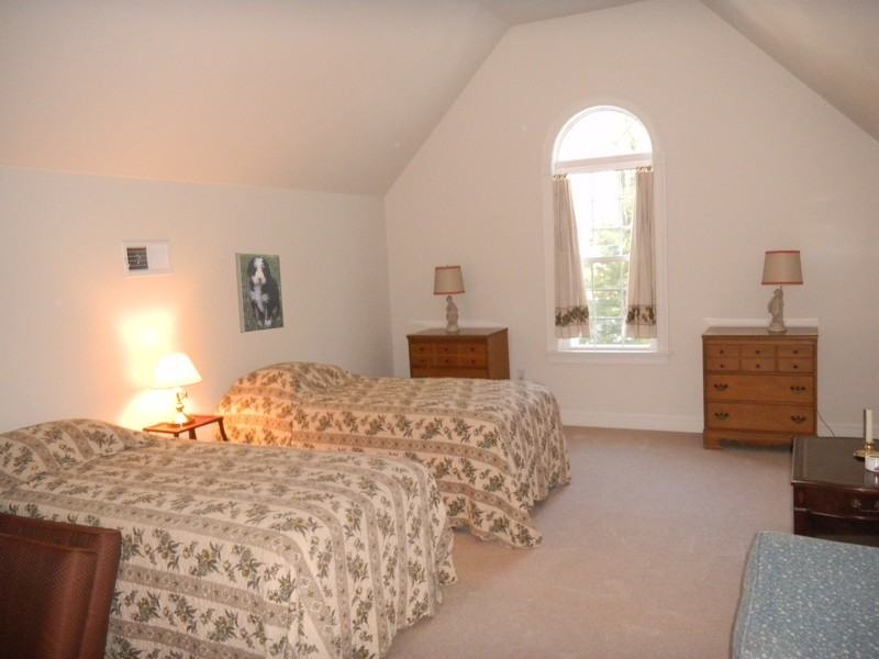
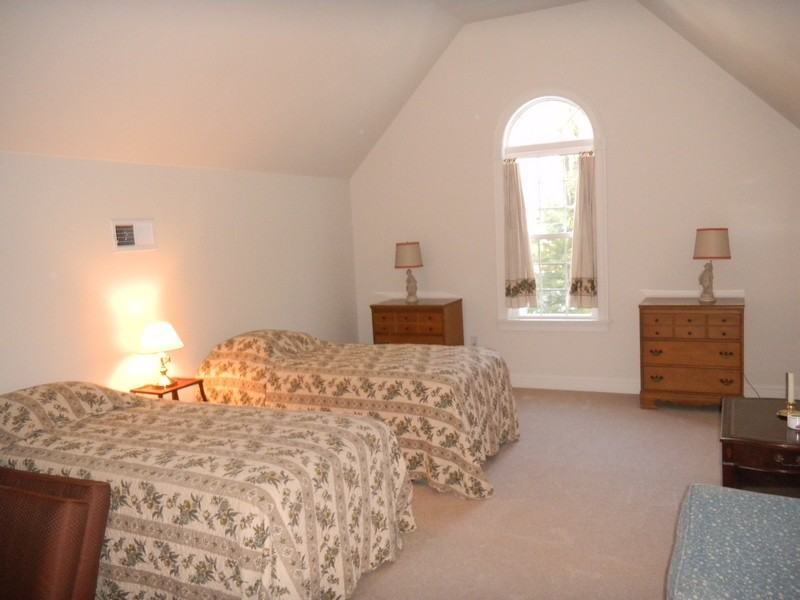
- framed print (260, 291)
